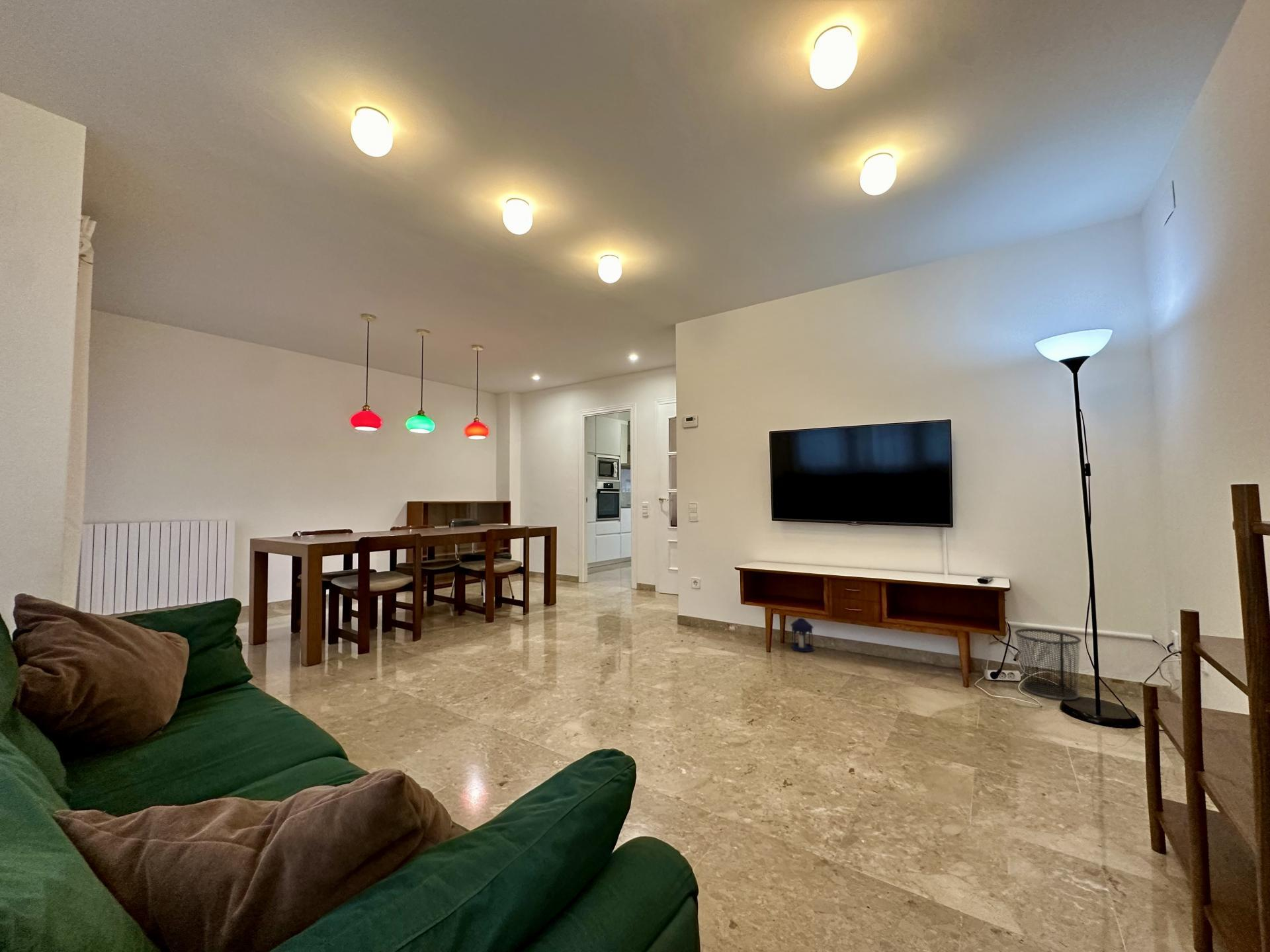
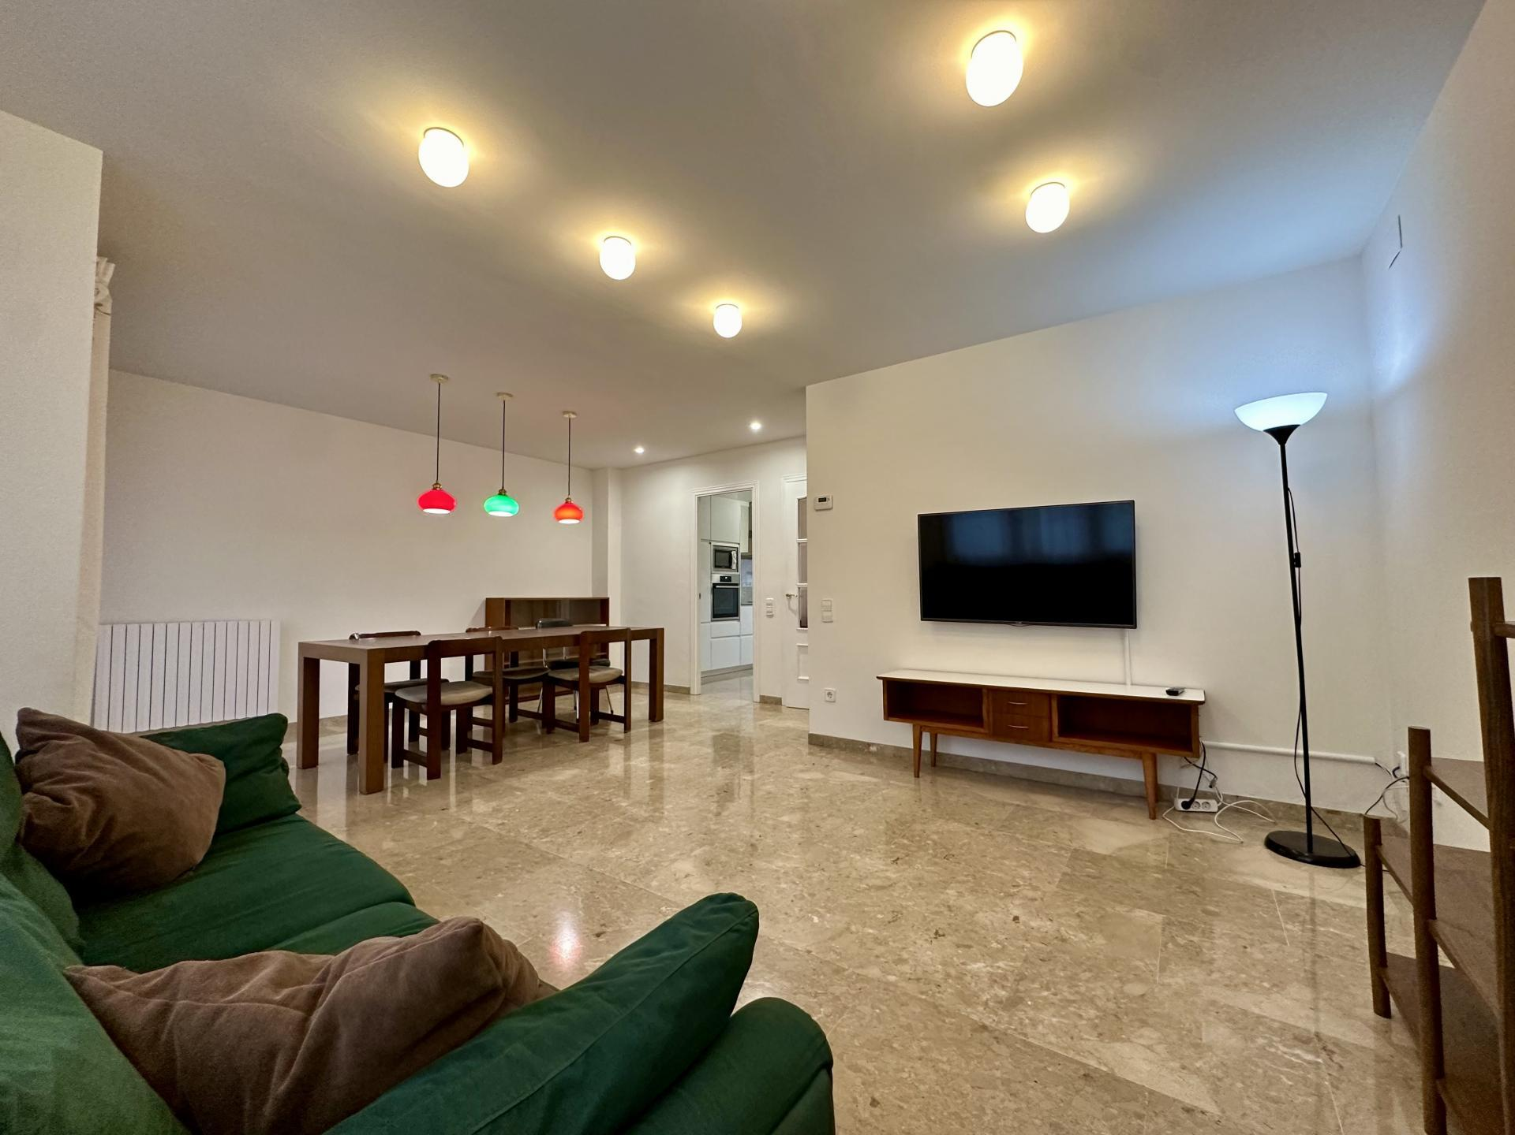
- waste bin (1048, 663)
- lantern (802, 629)
